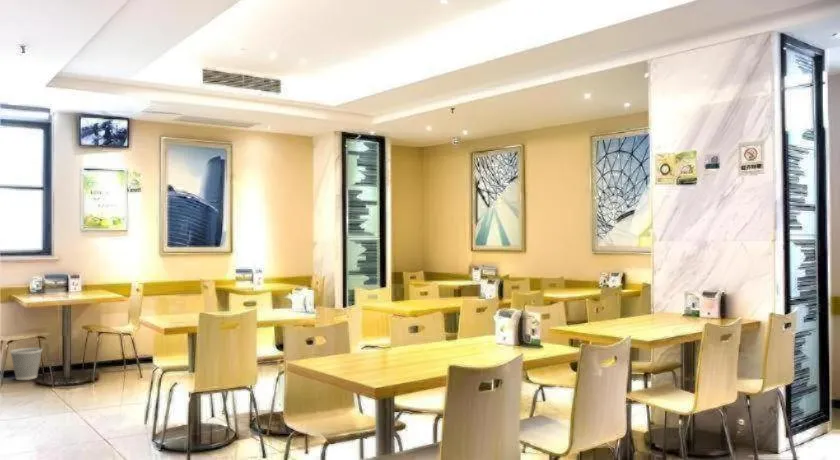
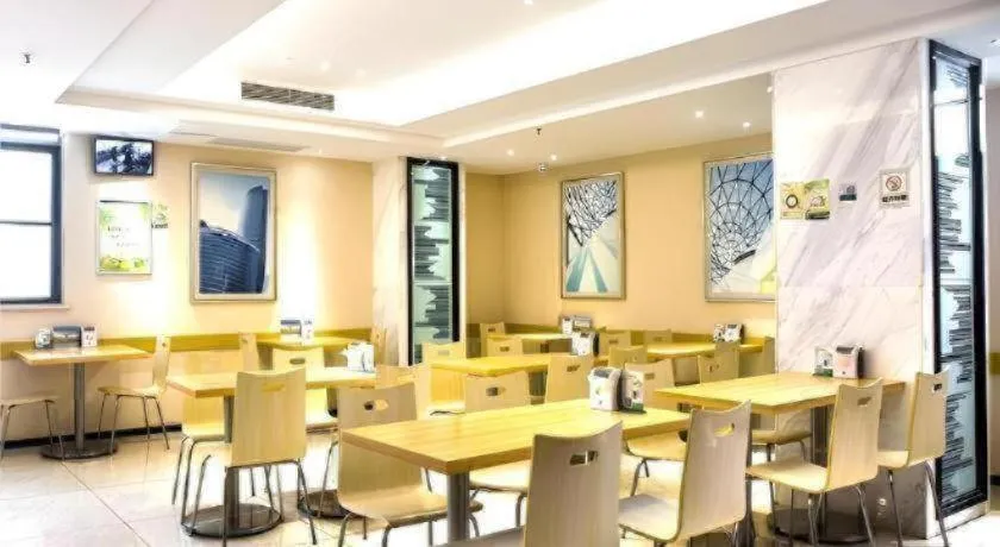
- wastebasket (26, 364)
